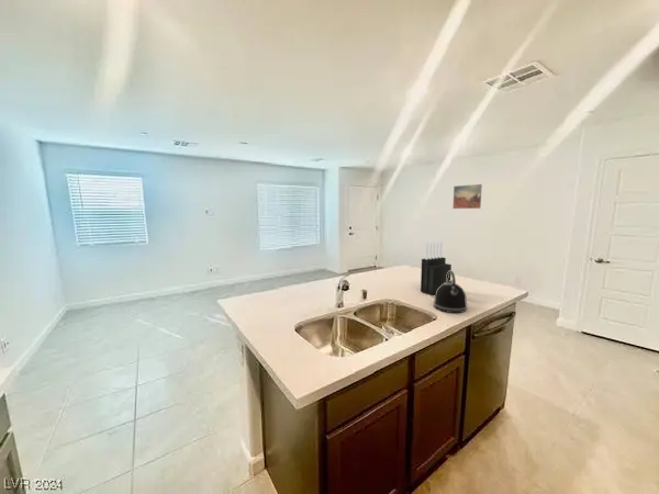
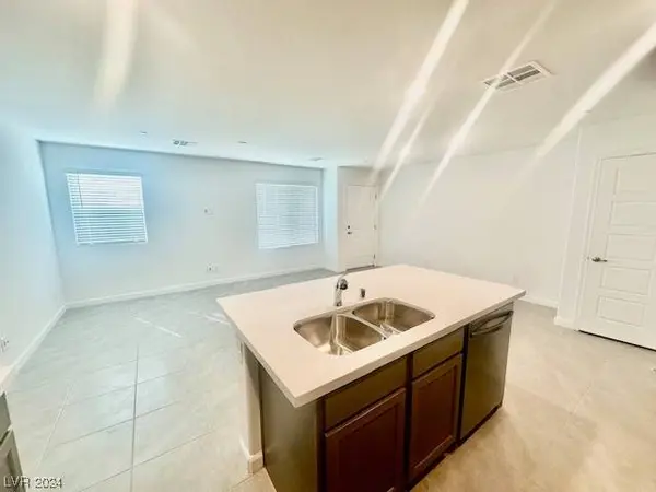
- wall art (466, 197)
- kettle (450, 289)
- knife block (437, 267)
